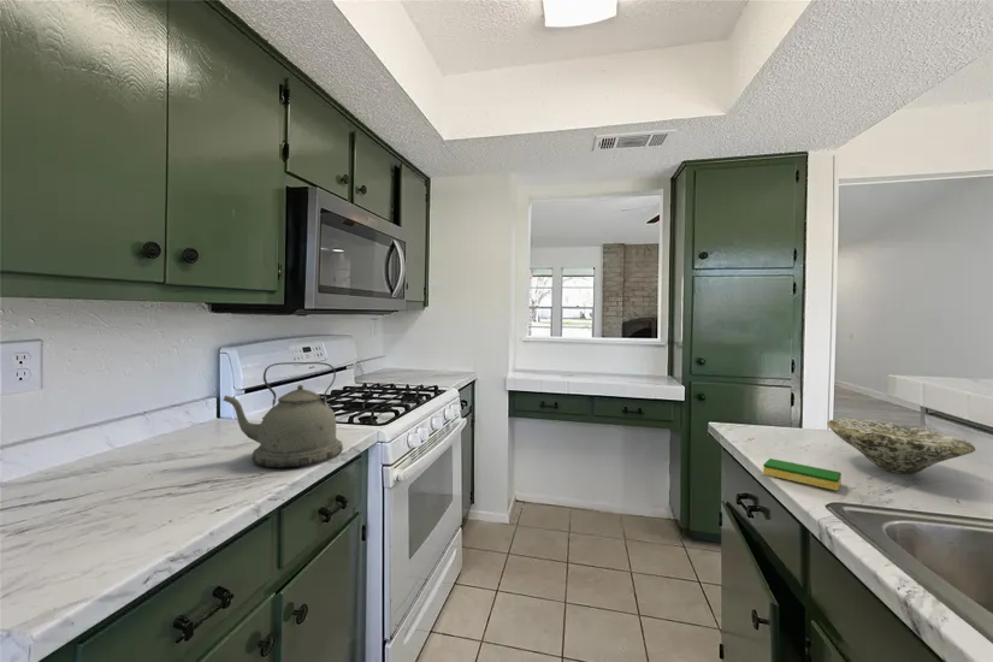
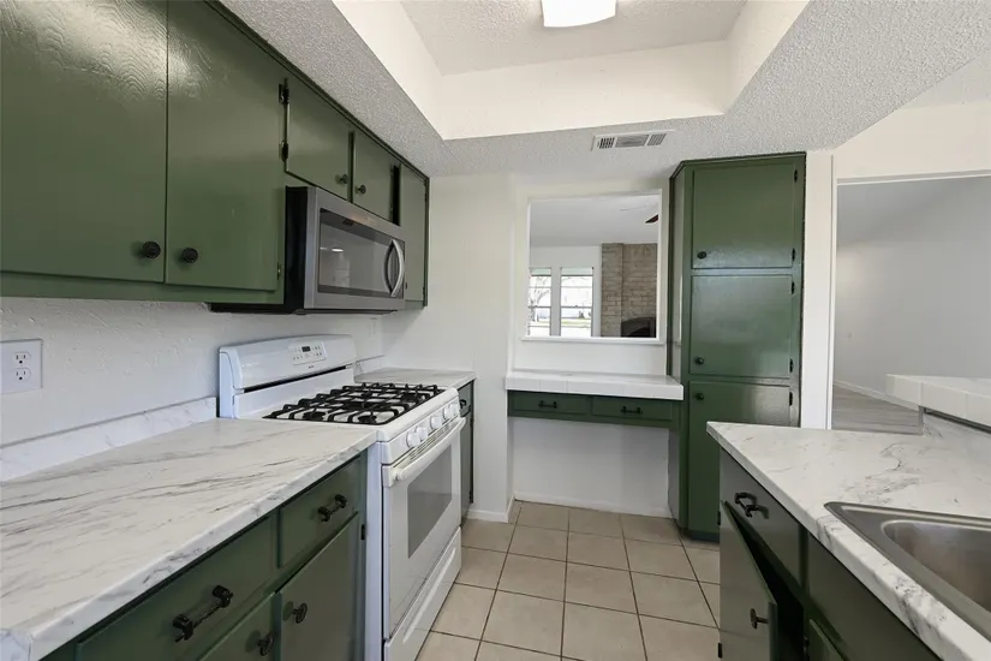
- bowl (893, 448)
- kettle (294, 409)
- dish sponge (800, 473)
